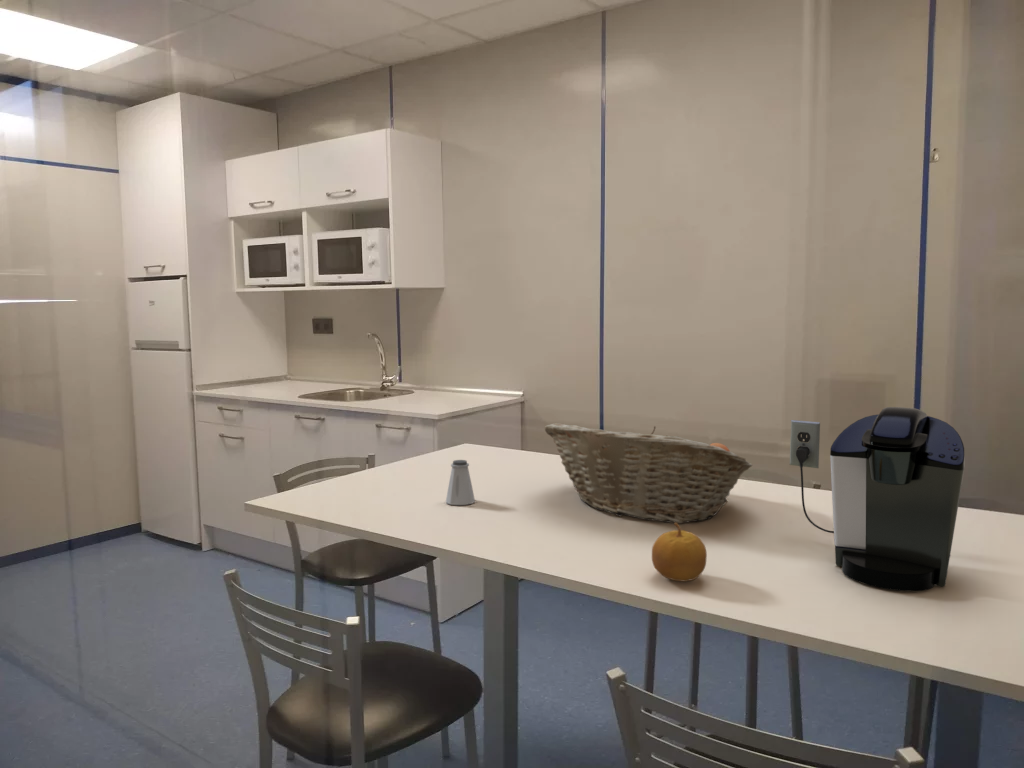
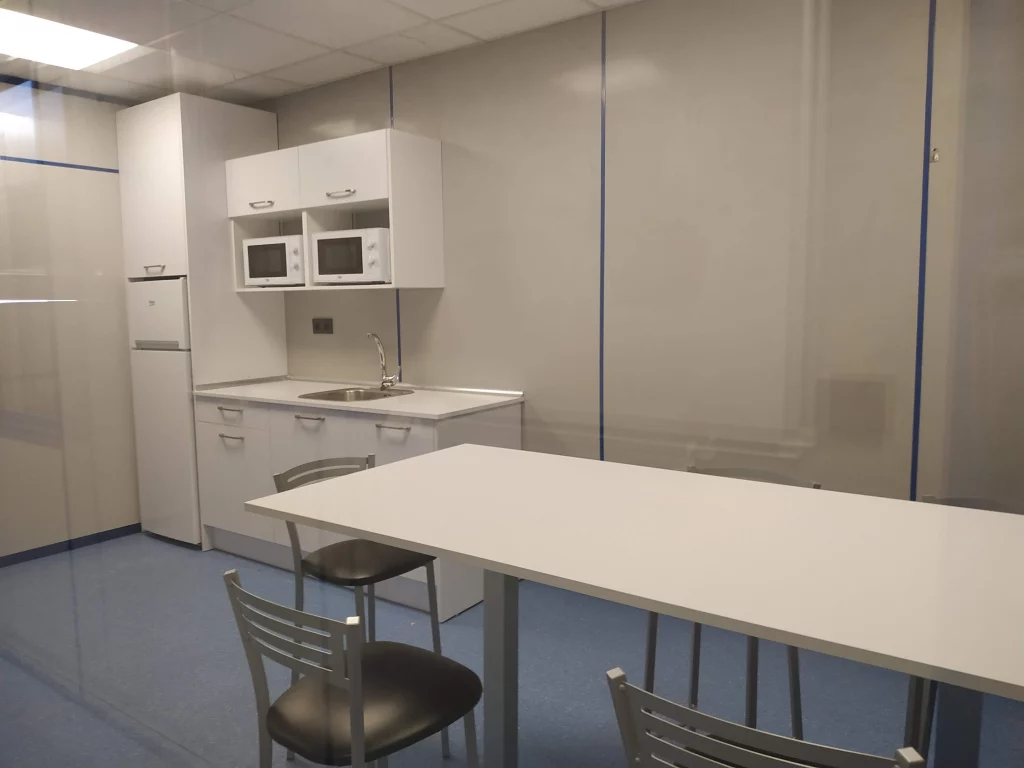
- coffee maker (860, 485)
- saltshaker (460, 481)
- fruit (678, 549)
- fruit basket (642, 462)
